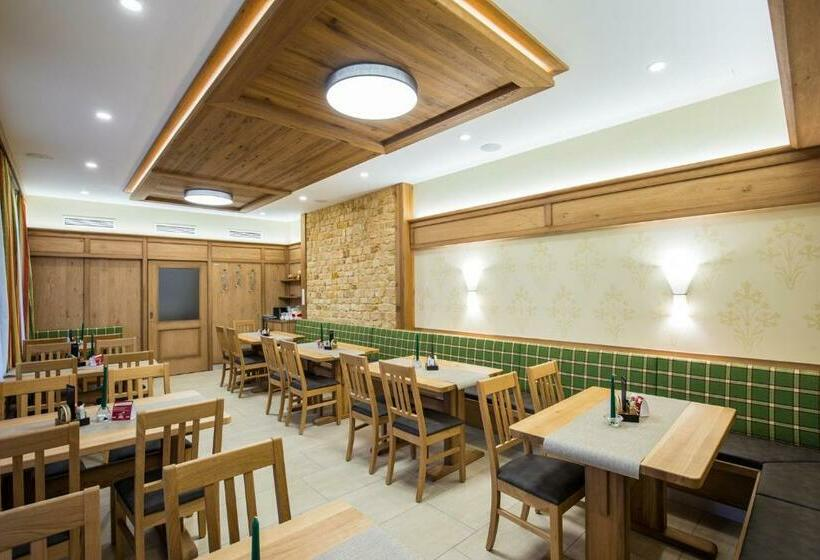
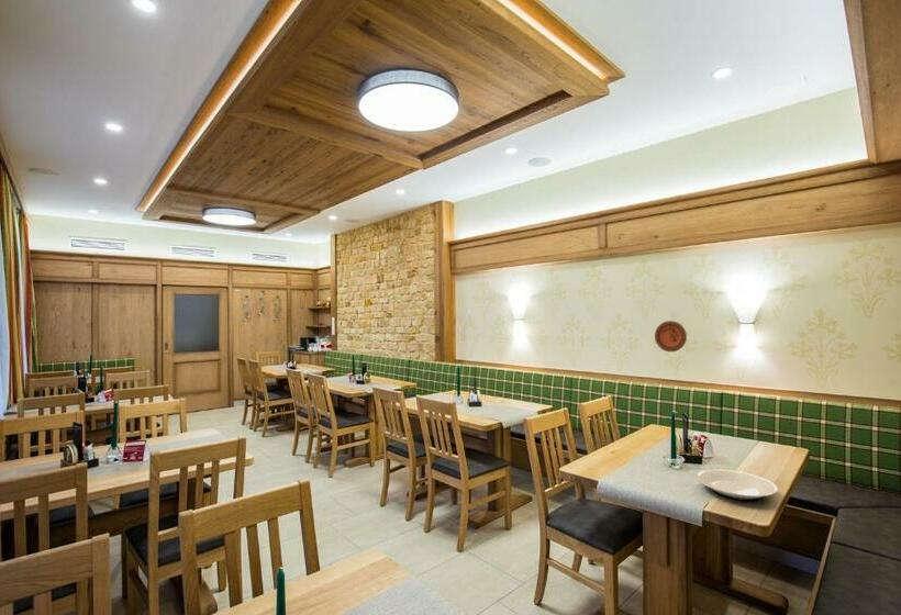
+ plate (735, 487)
+ decorative plate (670, 336)
